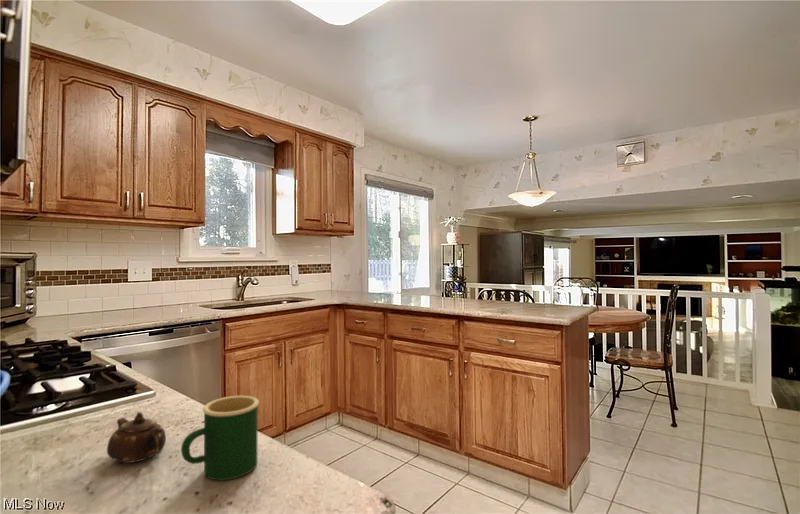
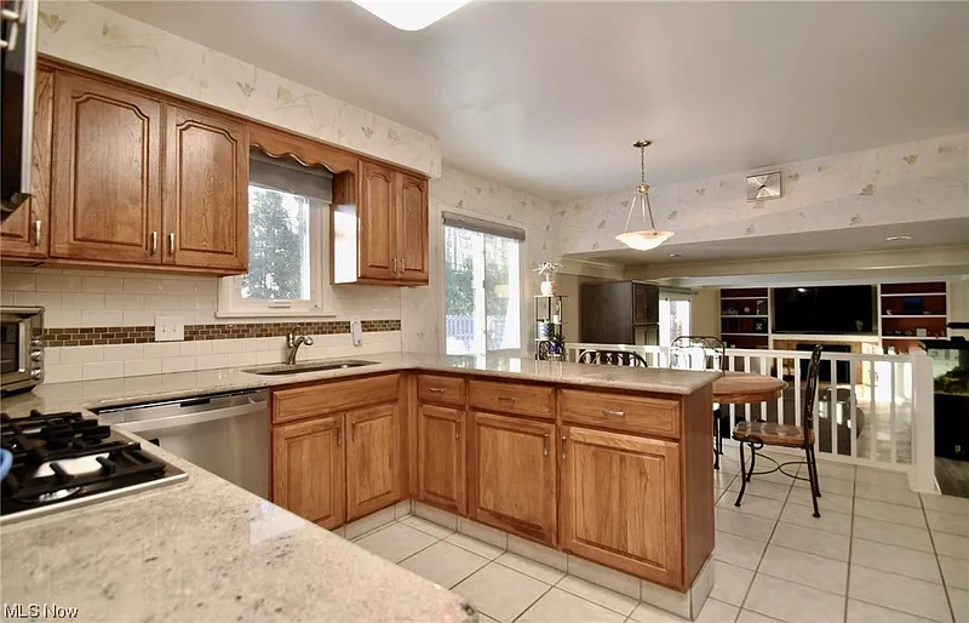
- mug (220, 440)
- teapot (138, 434)
